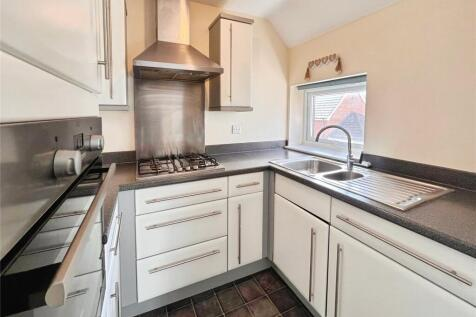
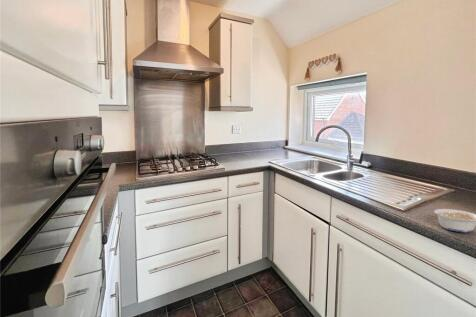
+ legume (456, 219)
